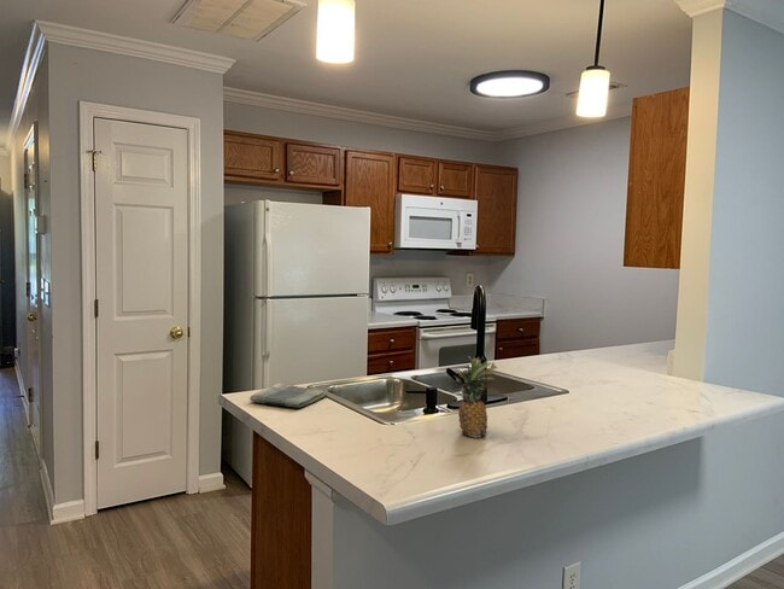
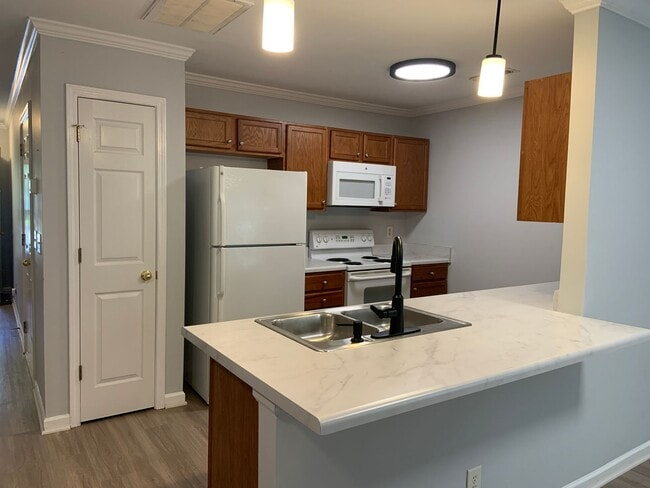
- dish towel (289, 393)
- fruit (476, 397)
